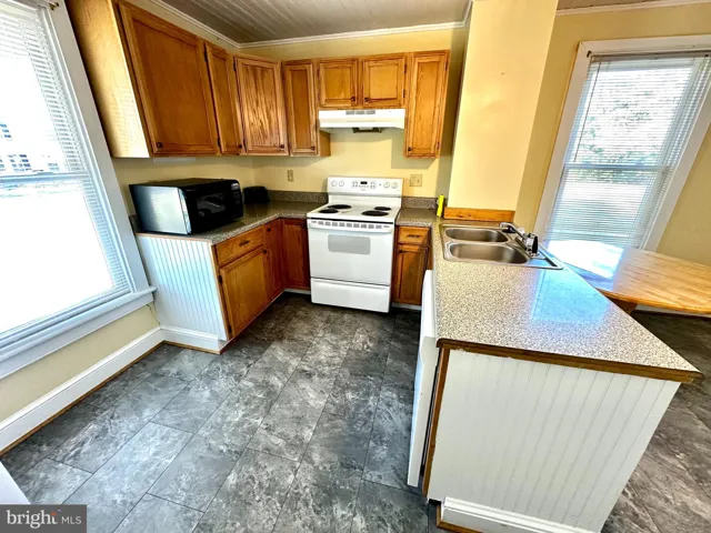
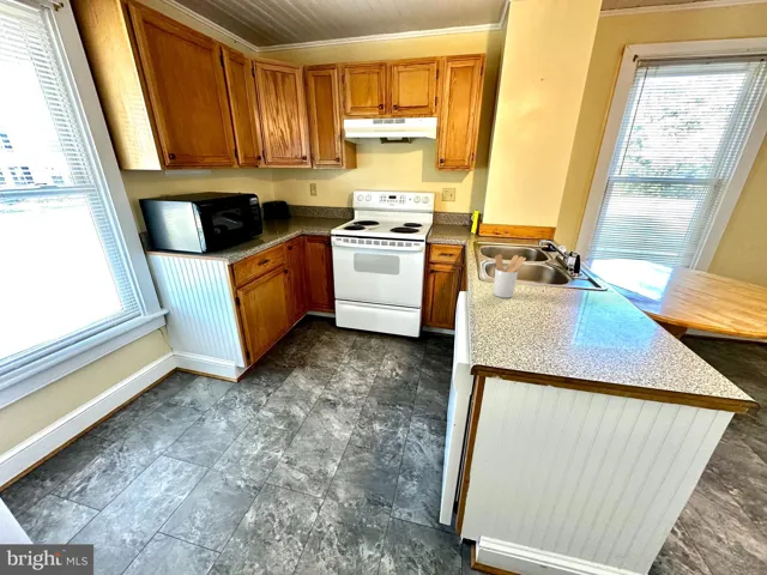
+ utensil holder (508, 274)
